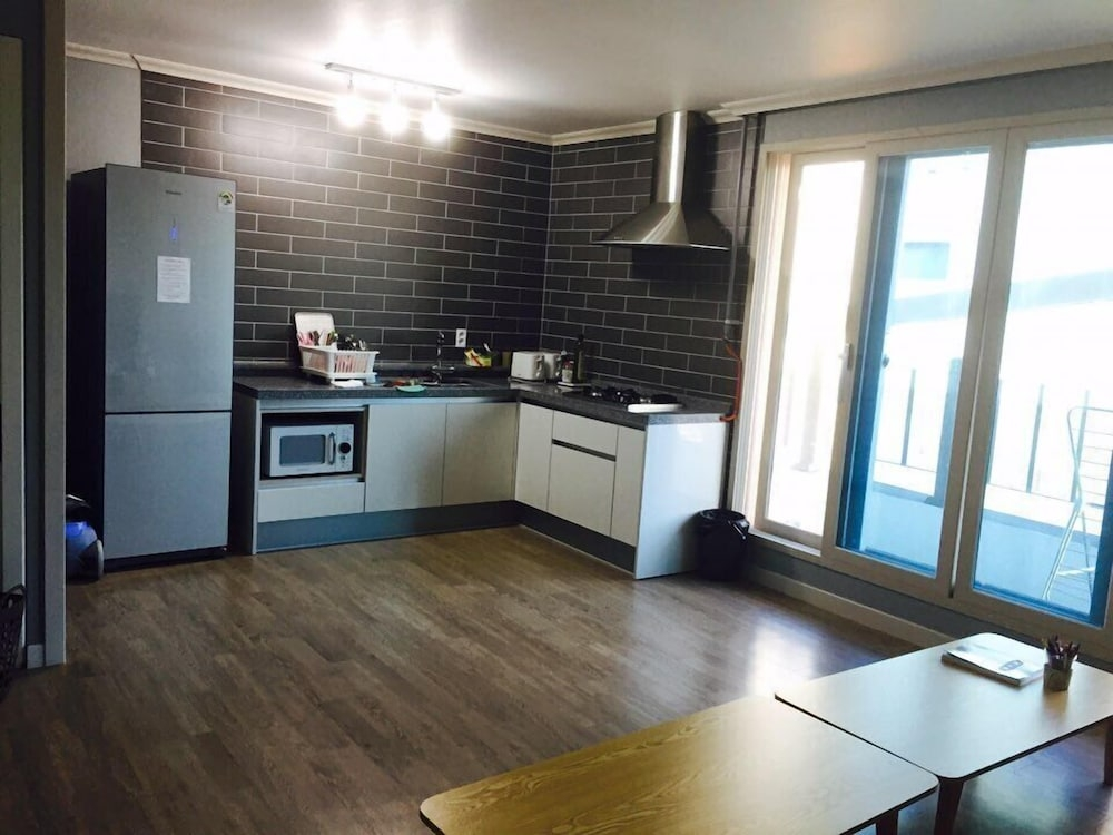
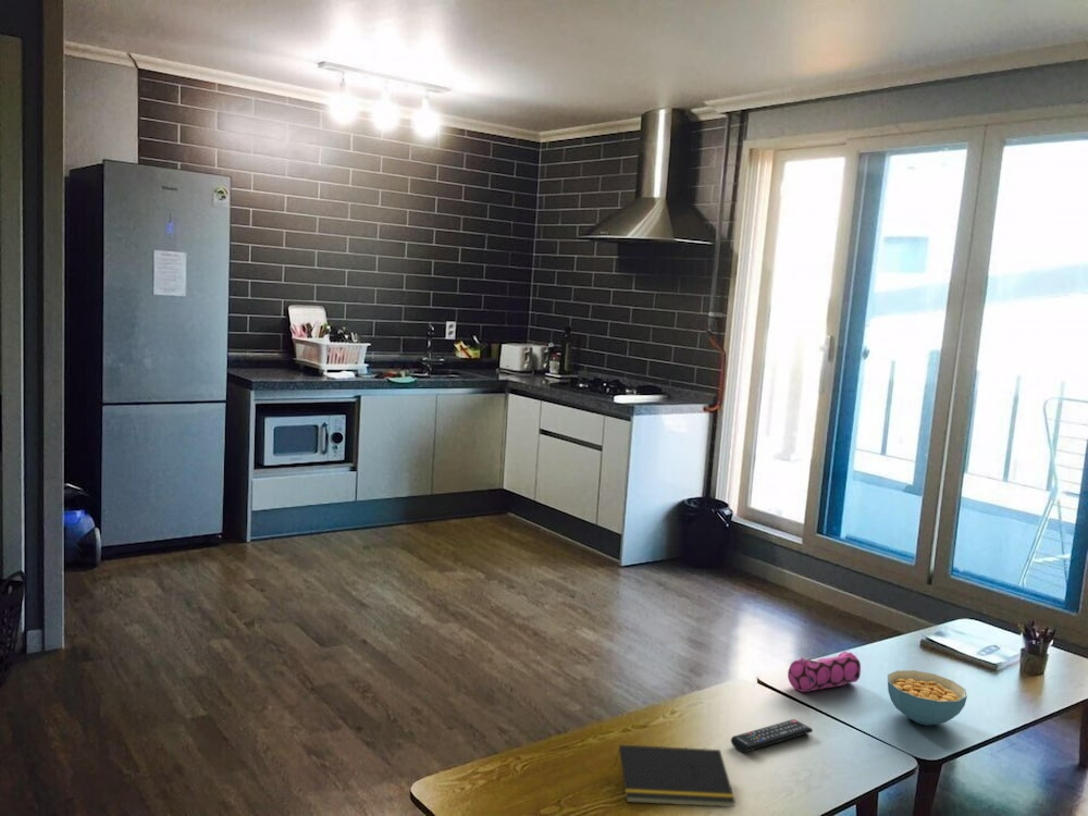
+ remote control (771, 735)
+ notepad (675, 775)
+ pencil case (826, 669)
+ cereal bowl (924, 702)
